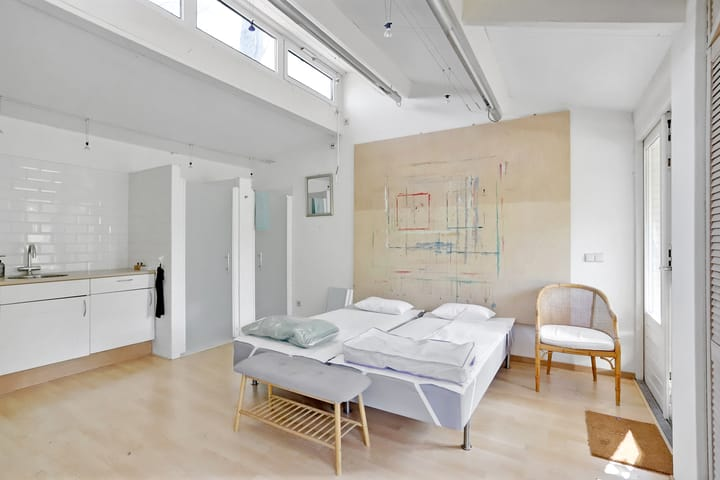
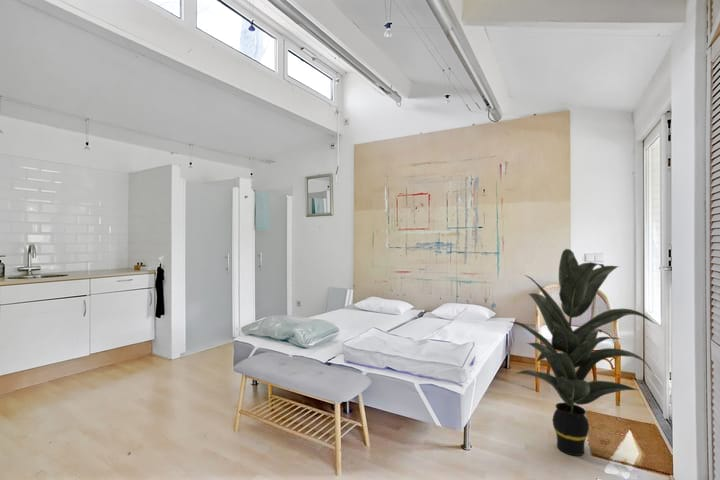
+ indoor plant (574, 347)
